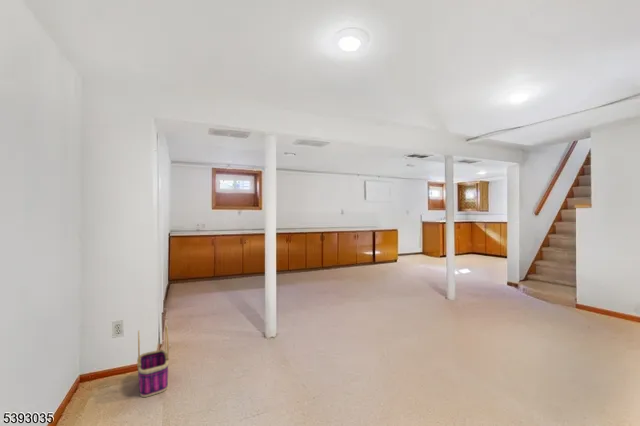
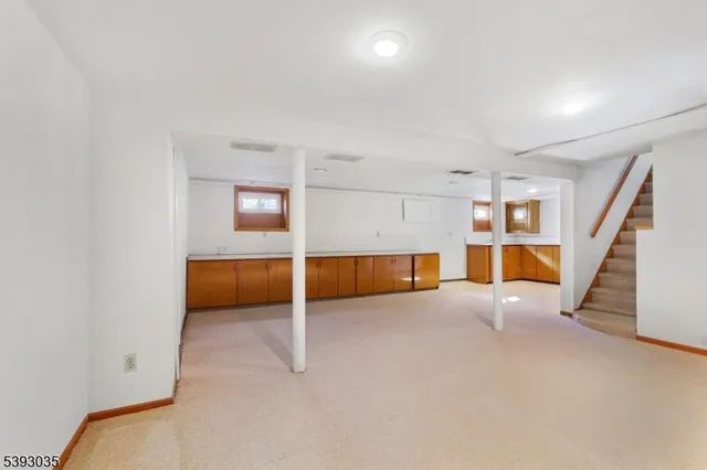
- basket (153, 356)
